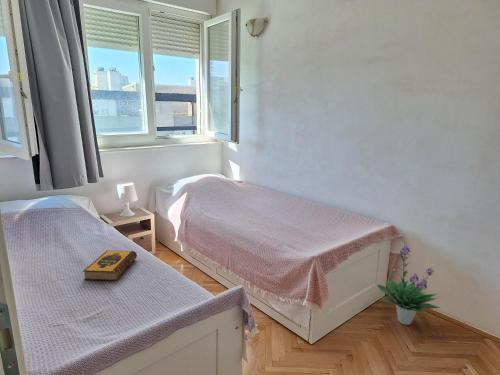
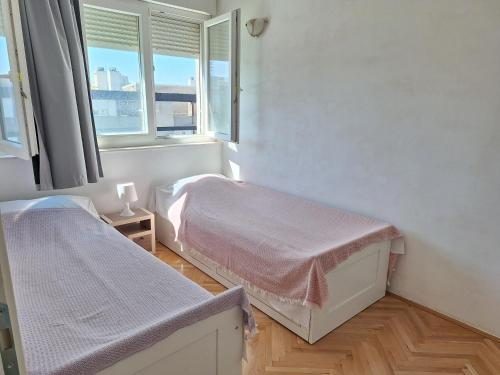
- hardback book (112, 264)
- potted plant (408, 285)
